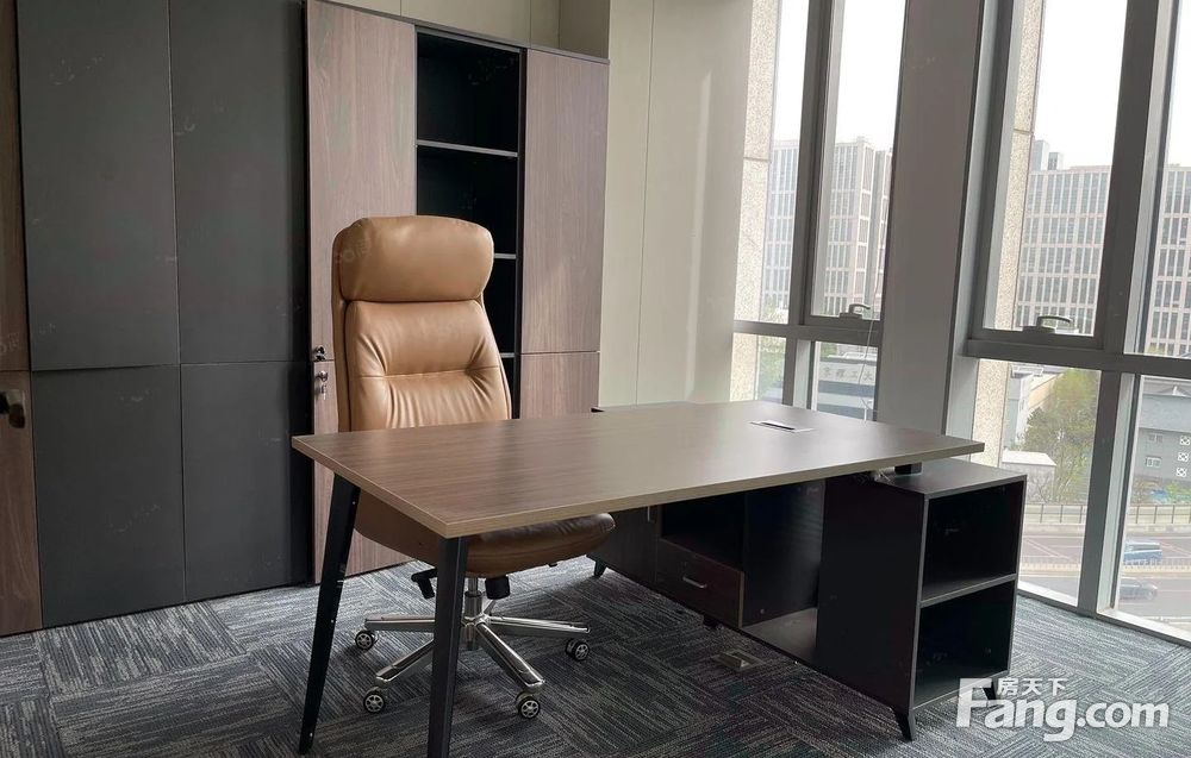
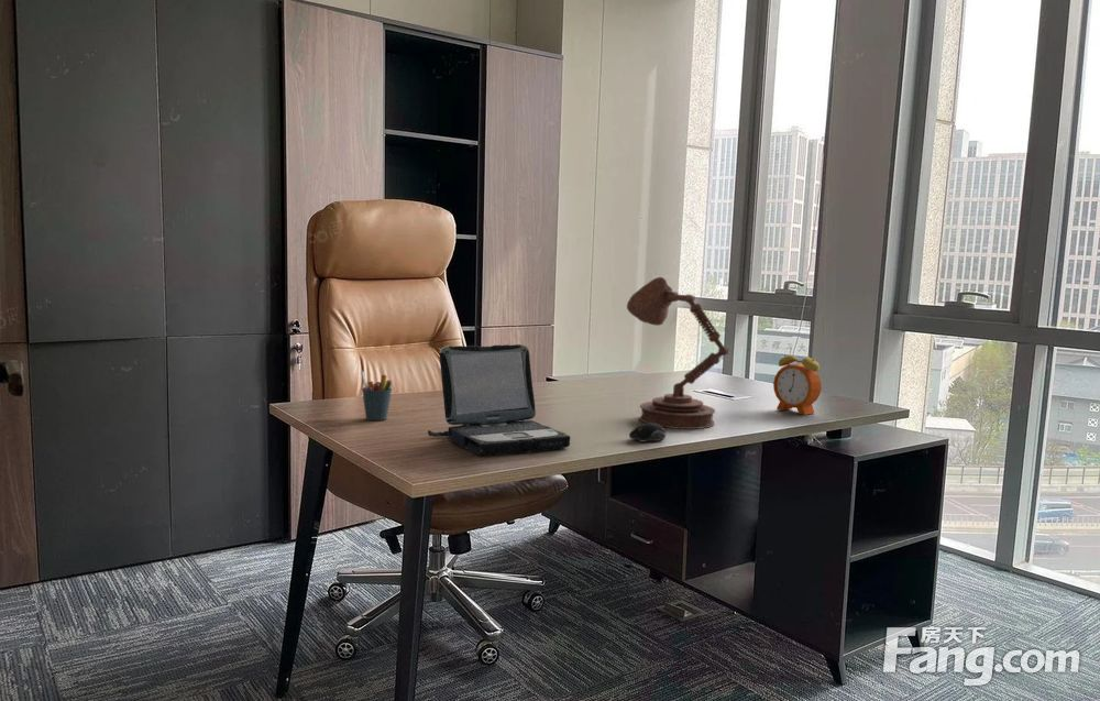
+ computer mouse (648, 430)
+ pen holder (376, 395)
+ desk lamp (691, 370)
+ alarm clock (796, 379)
+ laptop (501, 395)
